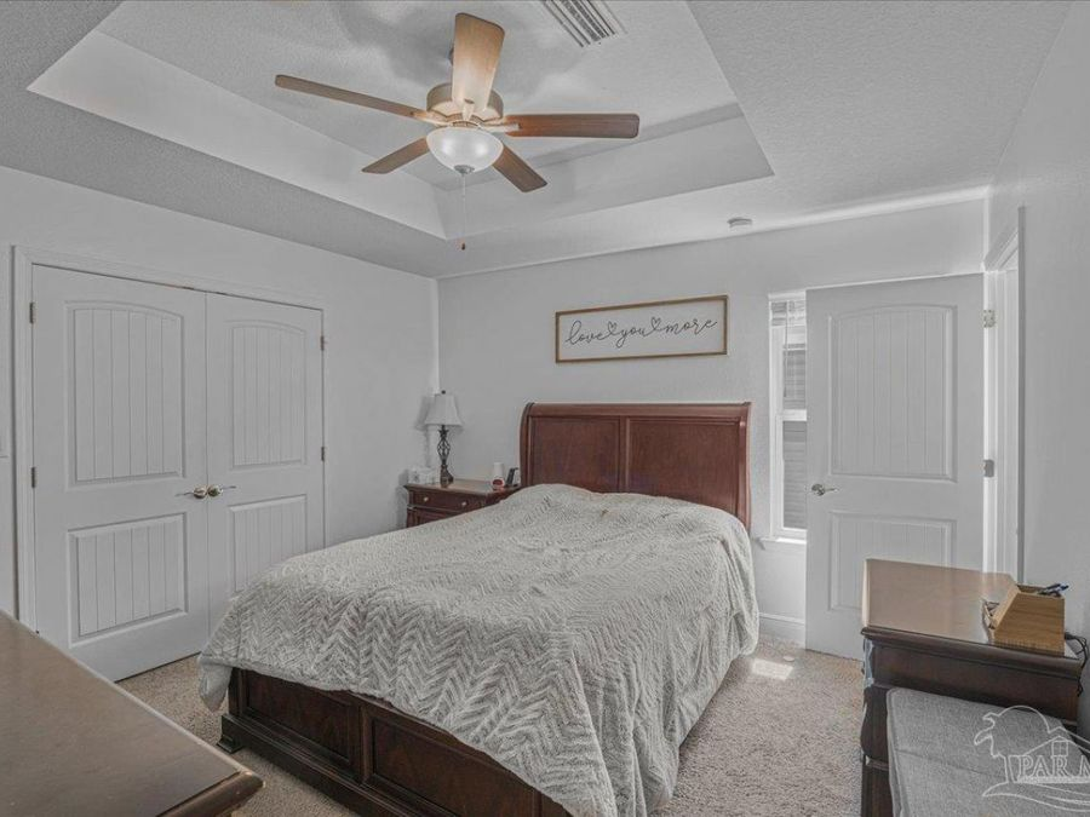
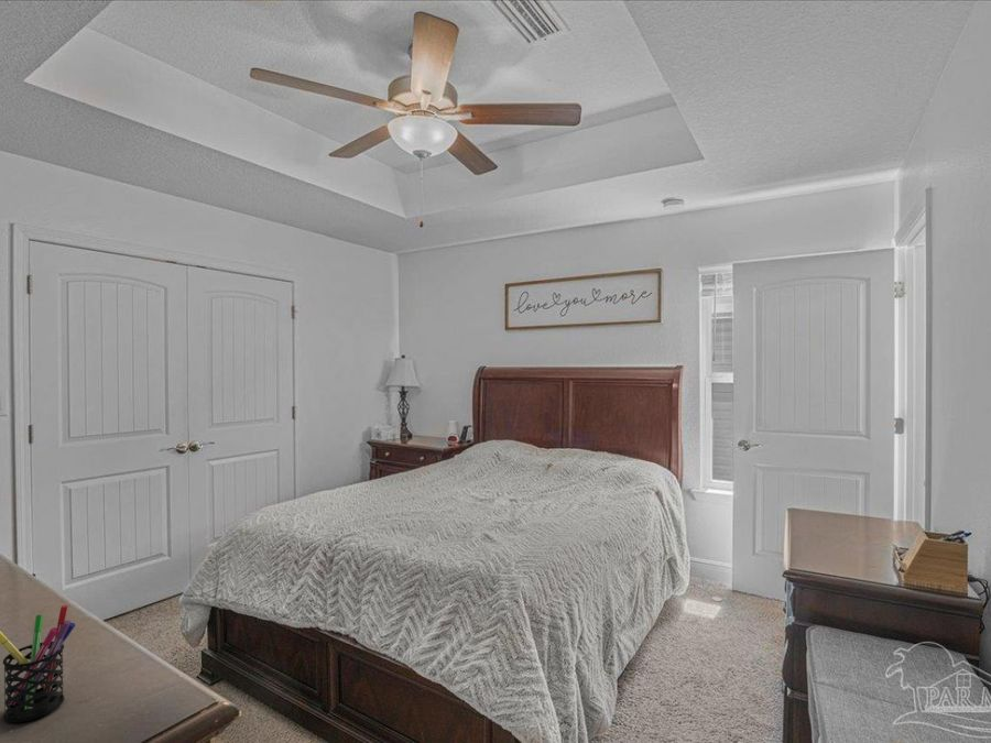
+ pen holder (39, 656)
